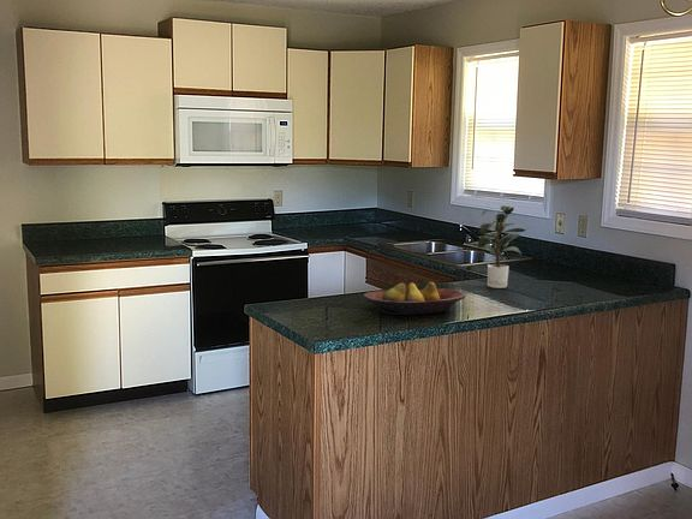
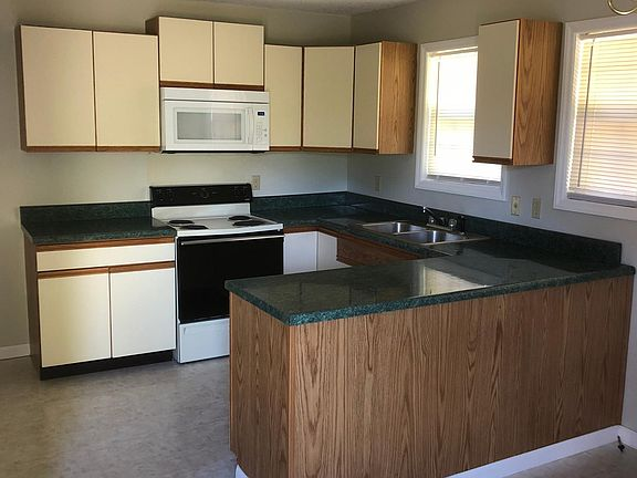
- potted plant (495, 246)
- fruit bowl (414, 296)
